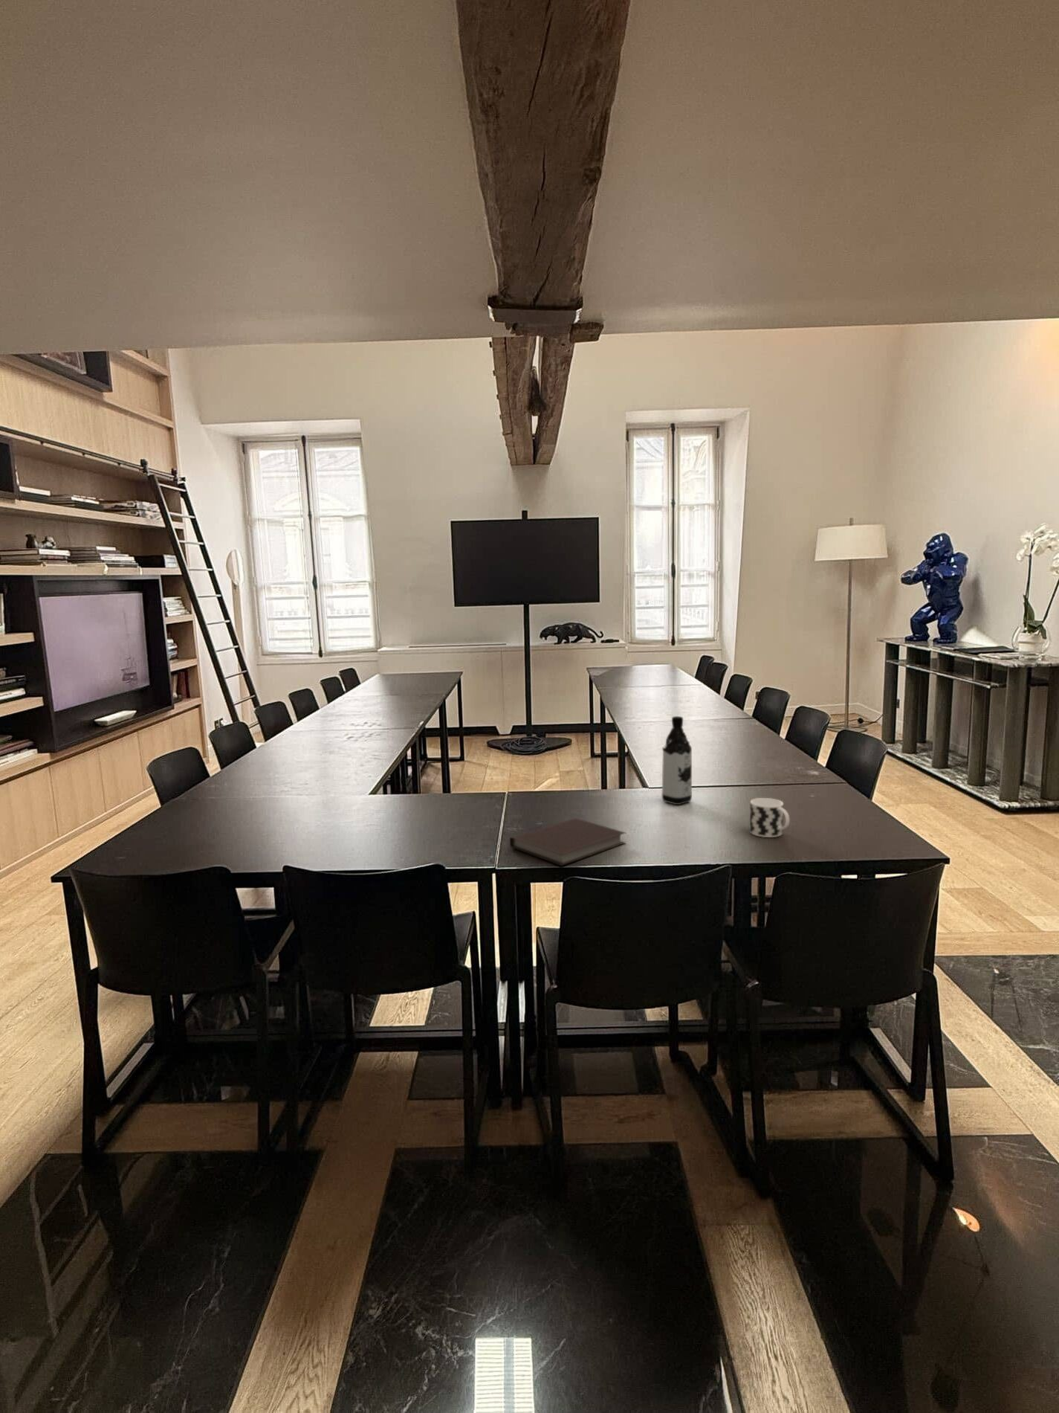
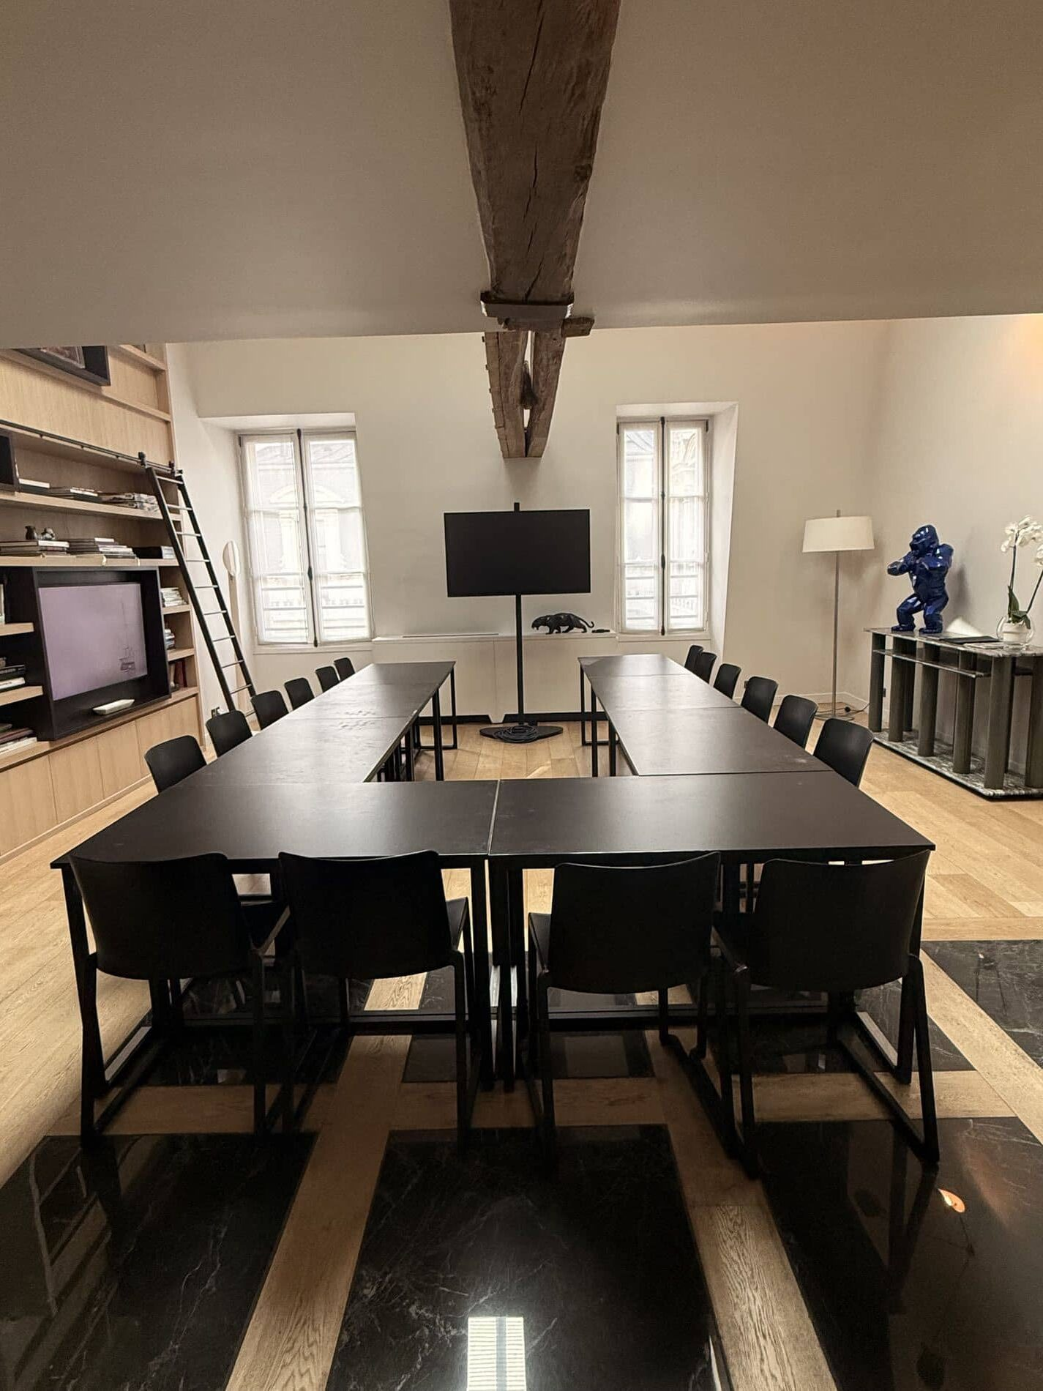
- water bottle (677, 759)
- notebook (567, 840)
- cup (771, 818)
